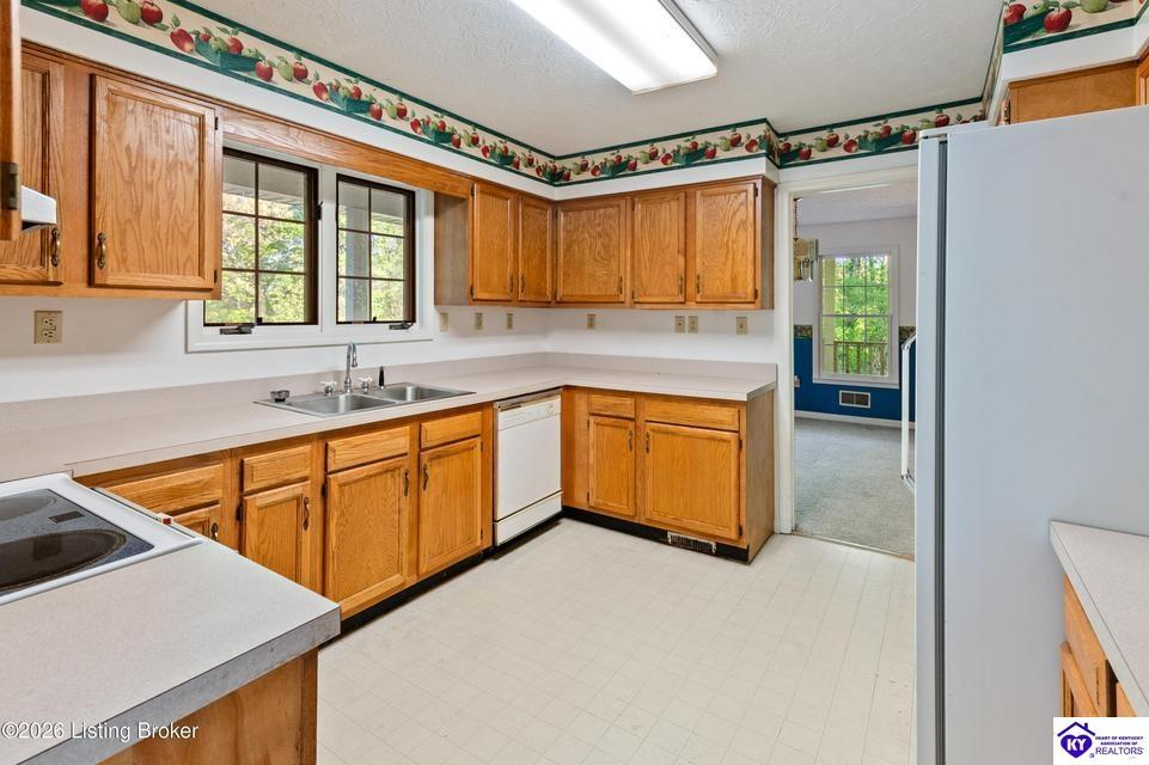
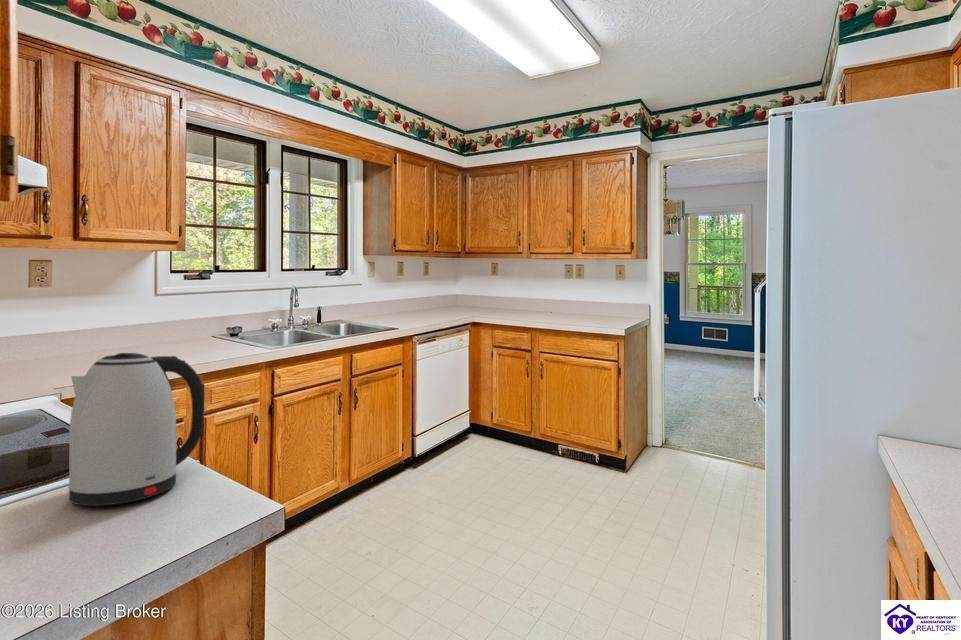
+ kettle (143, 418)
